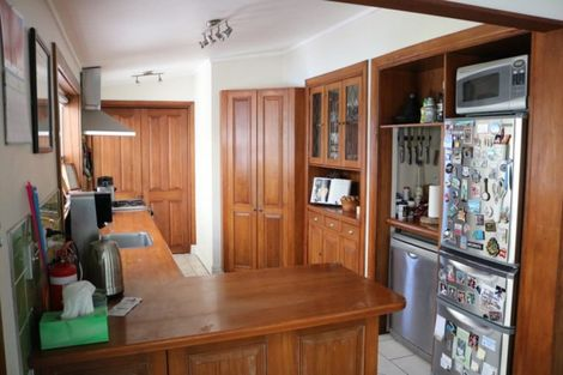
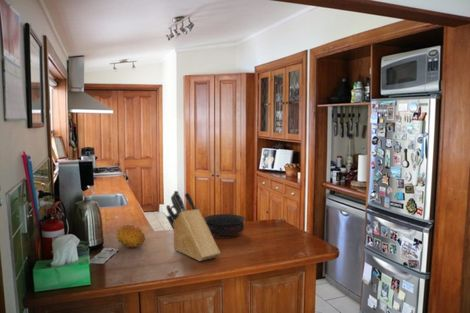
+ bowl (224, 227)
+ knife block (191, 222)
+ fruit (130, 235)
